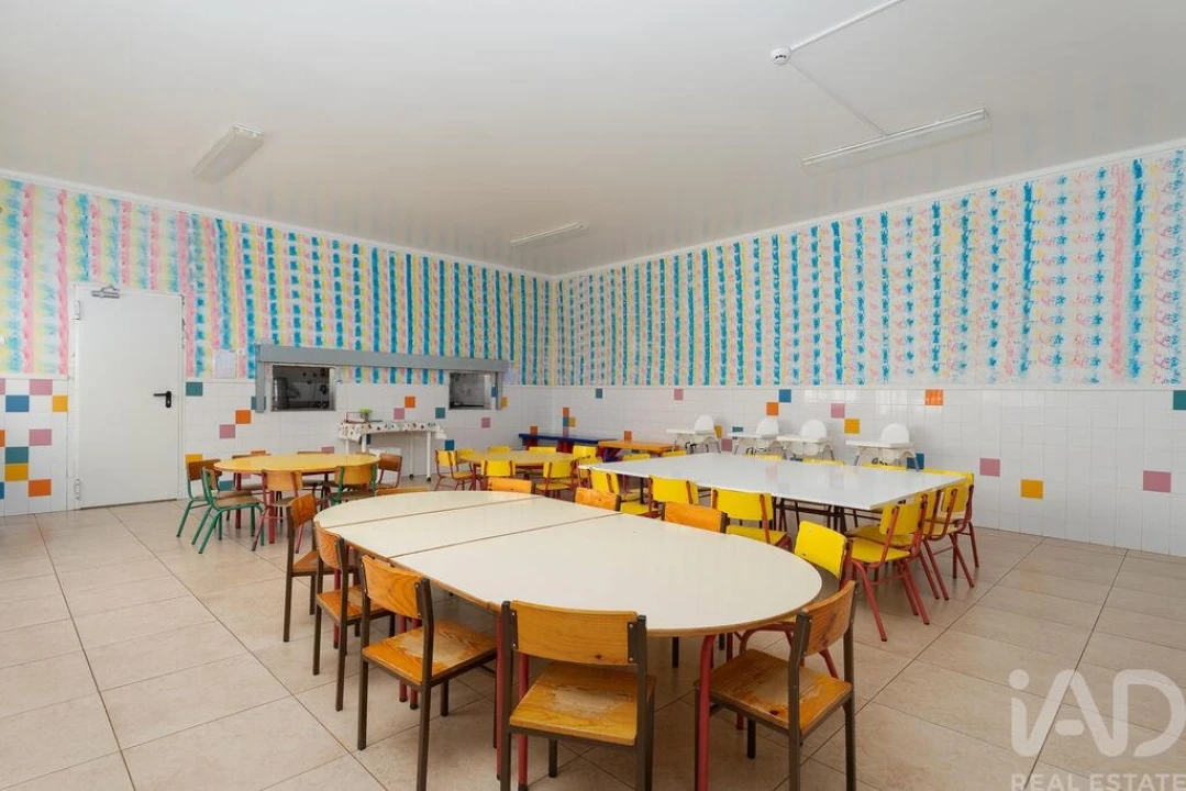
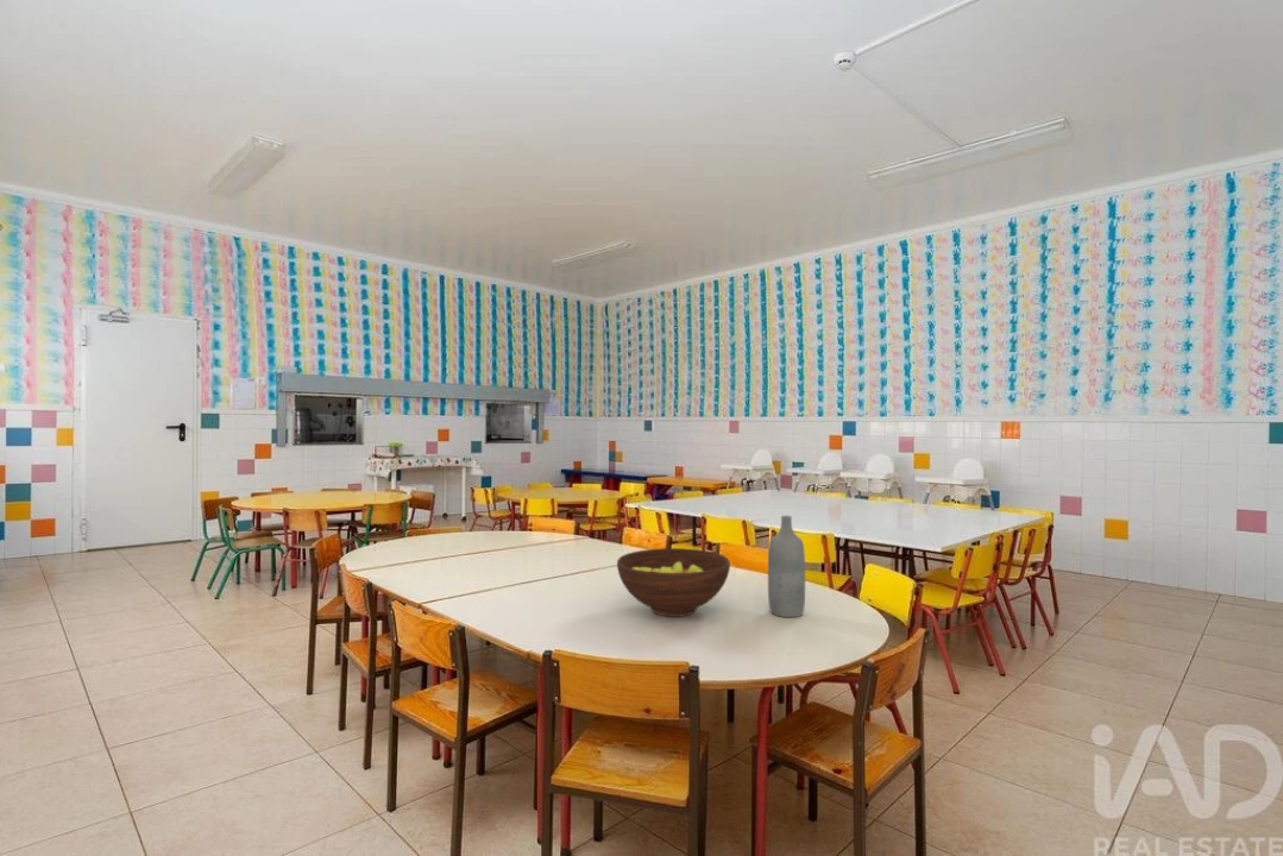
+ fruit bowl (673, 585)
+ bottle (786, 564)
